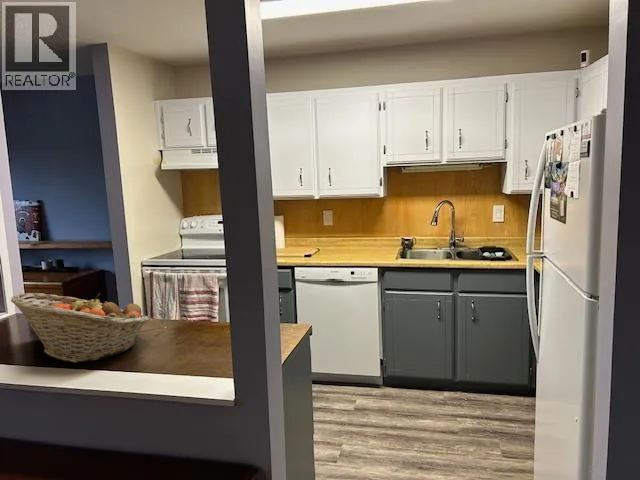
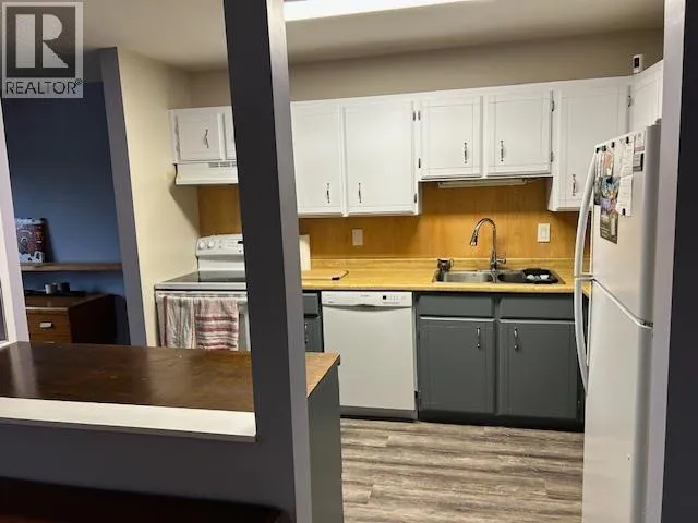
- fruit basket (82, 318)
